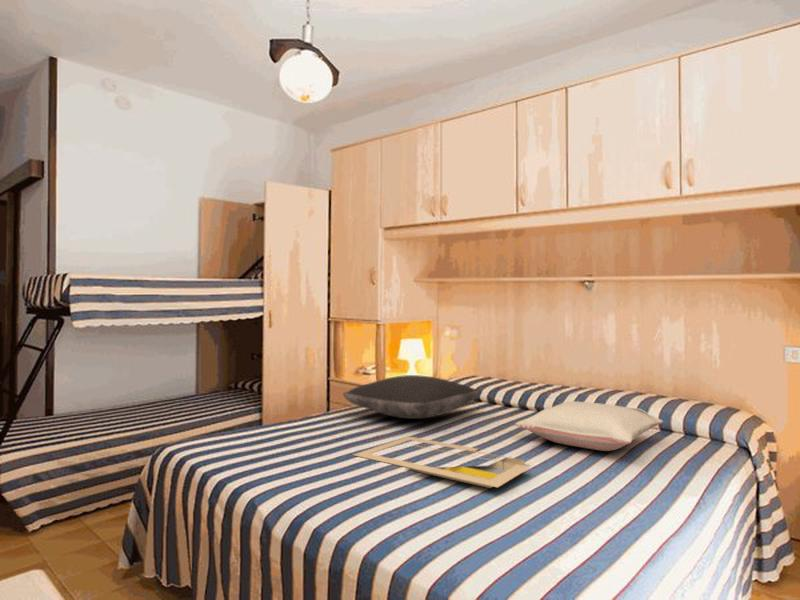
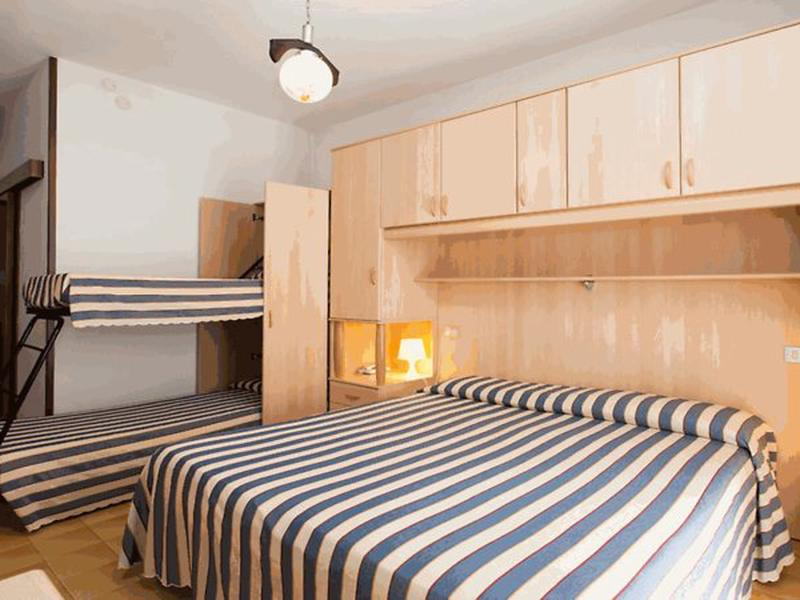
- serving tray (445, 467)
- pillow (413, 396)
- pillow (589, 424)
